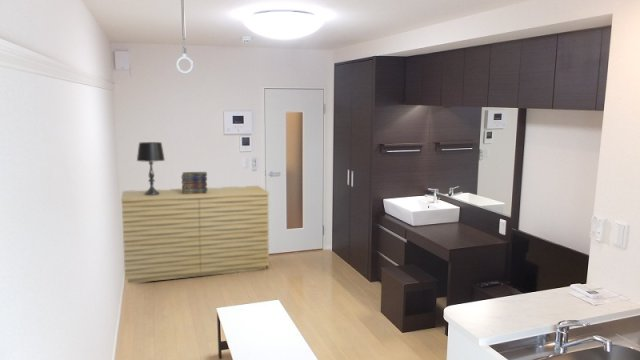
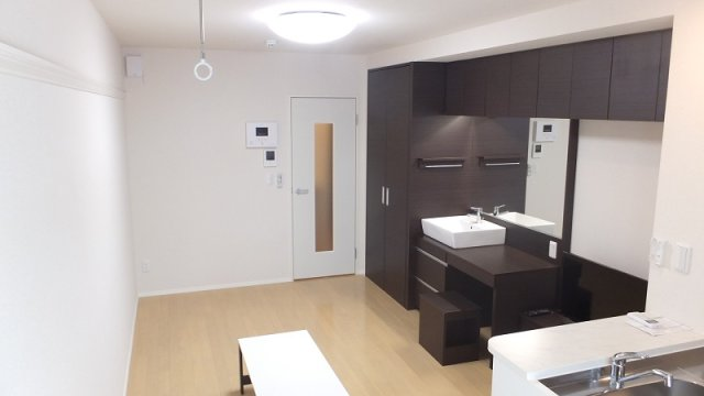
- table lamp (151, 168)
- book stack (194, 182)
- sideboard (197, 231)
